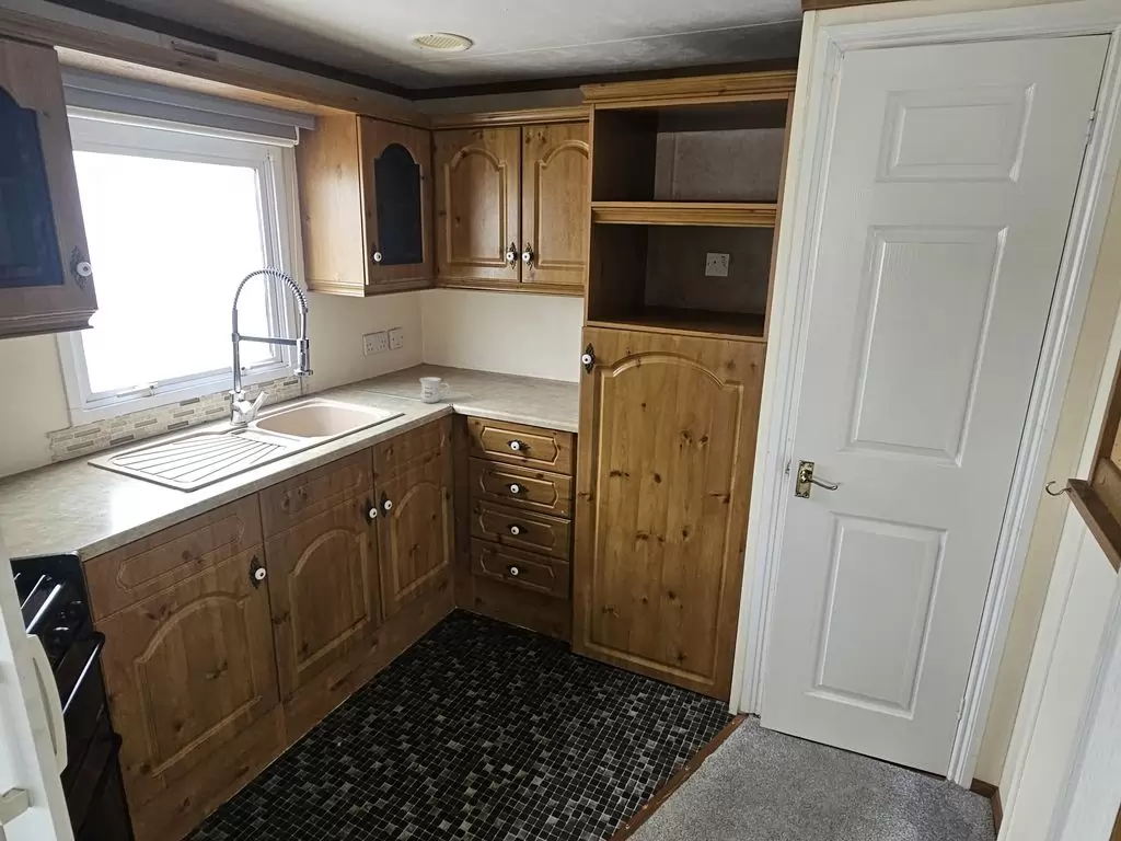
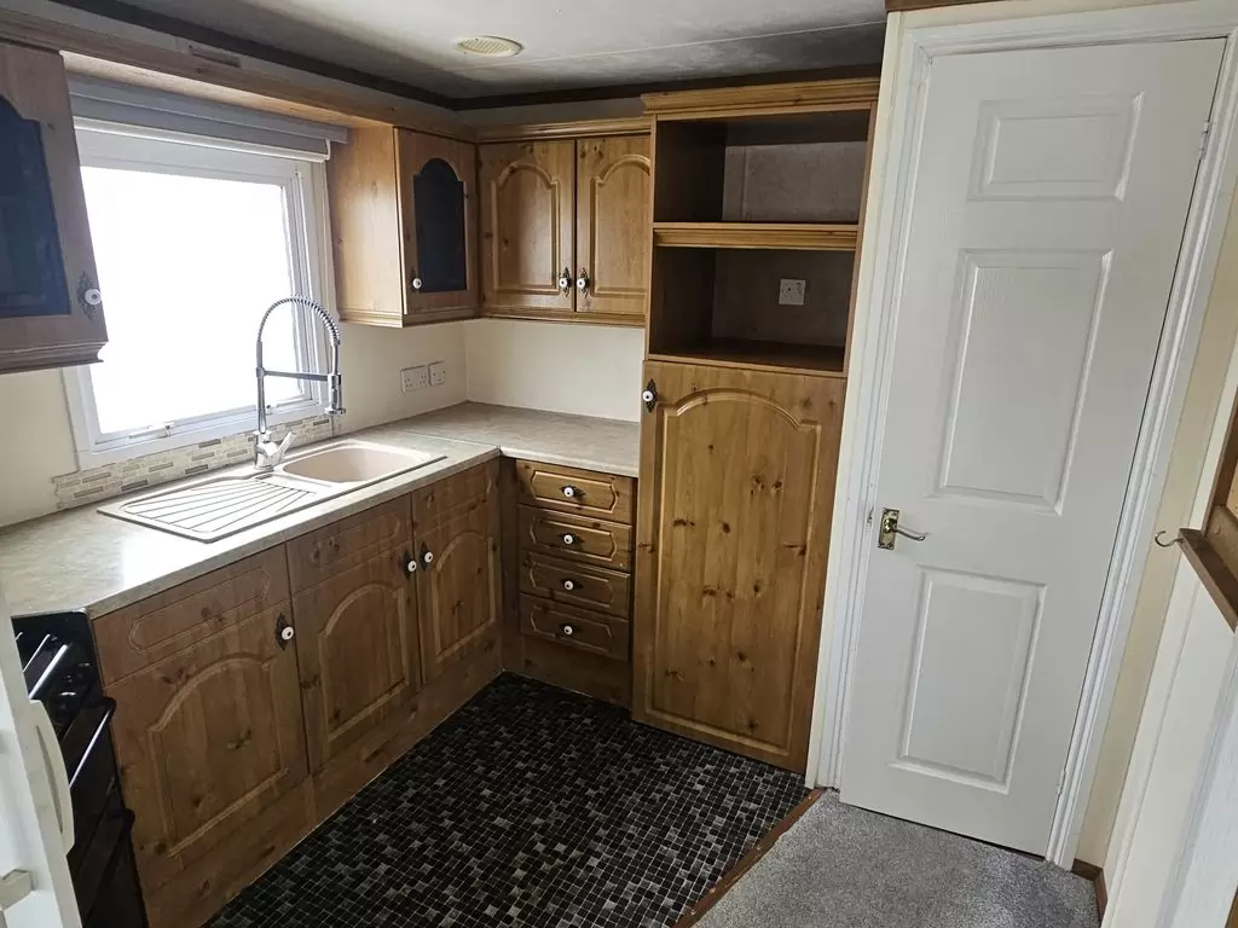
- mug (435, 390)
